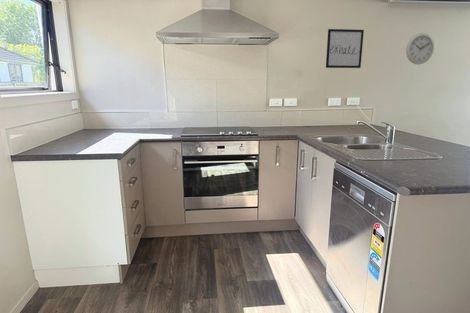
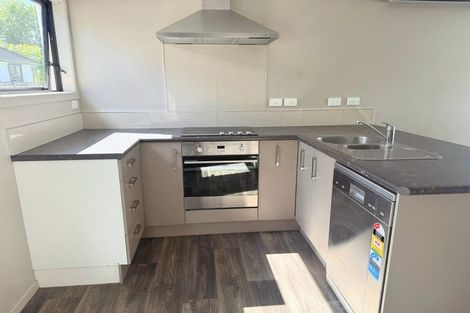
- wall art (344, 48)
- wall clock (420, 48)
